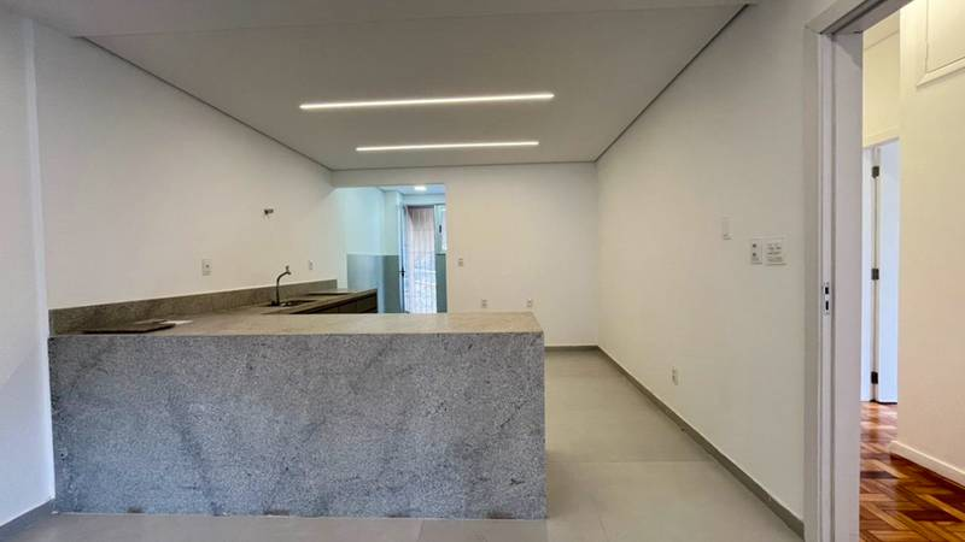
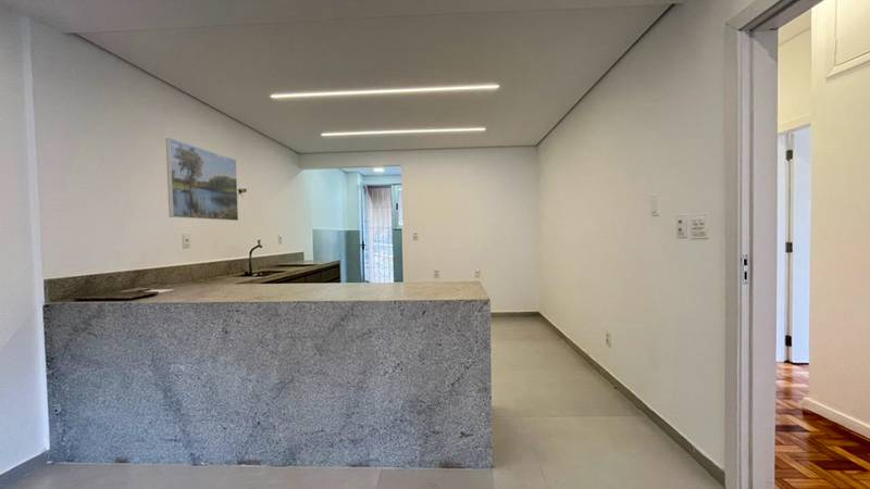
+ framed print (207, 185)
